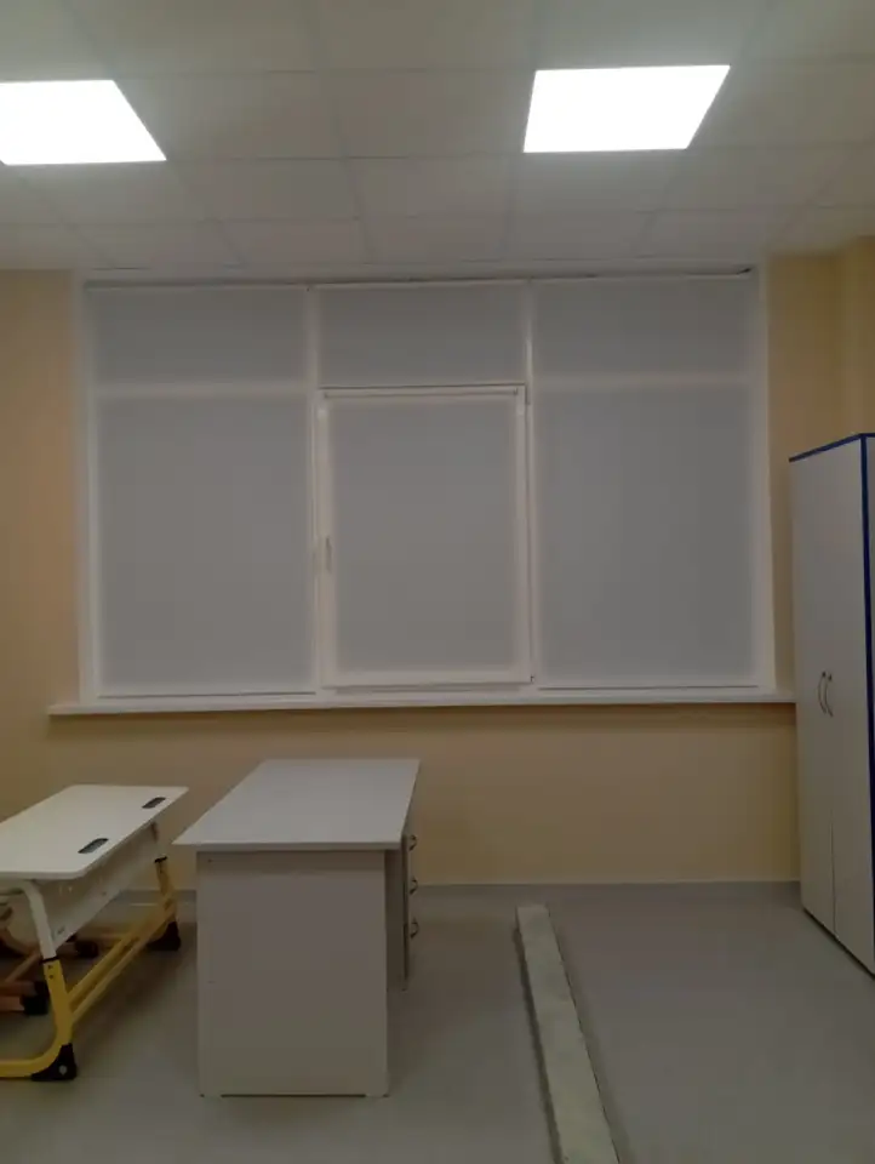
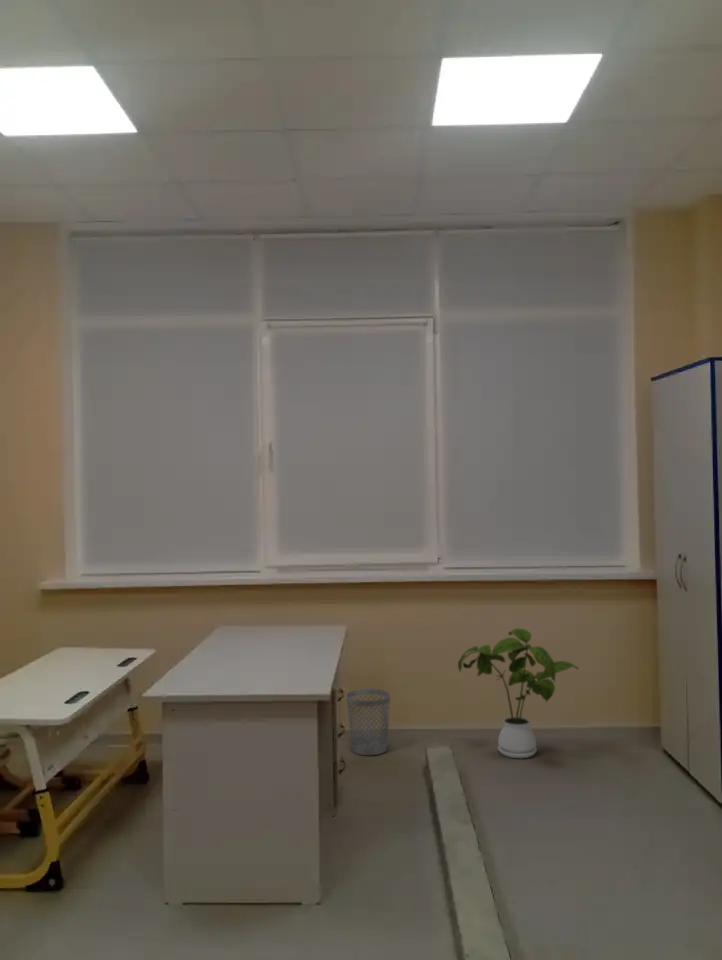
+ house plant (525, 694)
+ wastebasket (368, 721)
